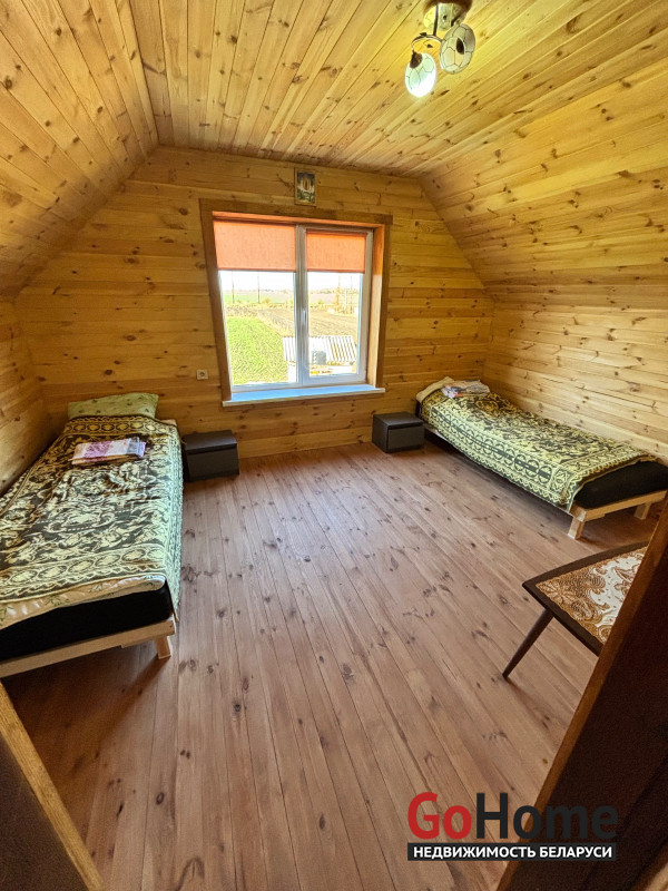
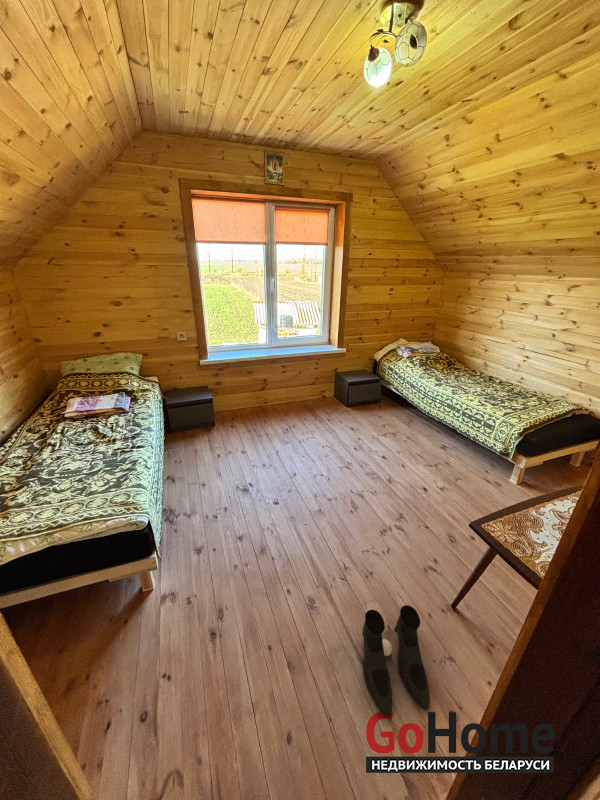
+ boots (398, 653)
